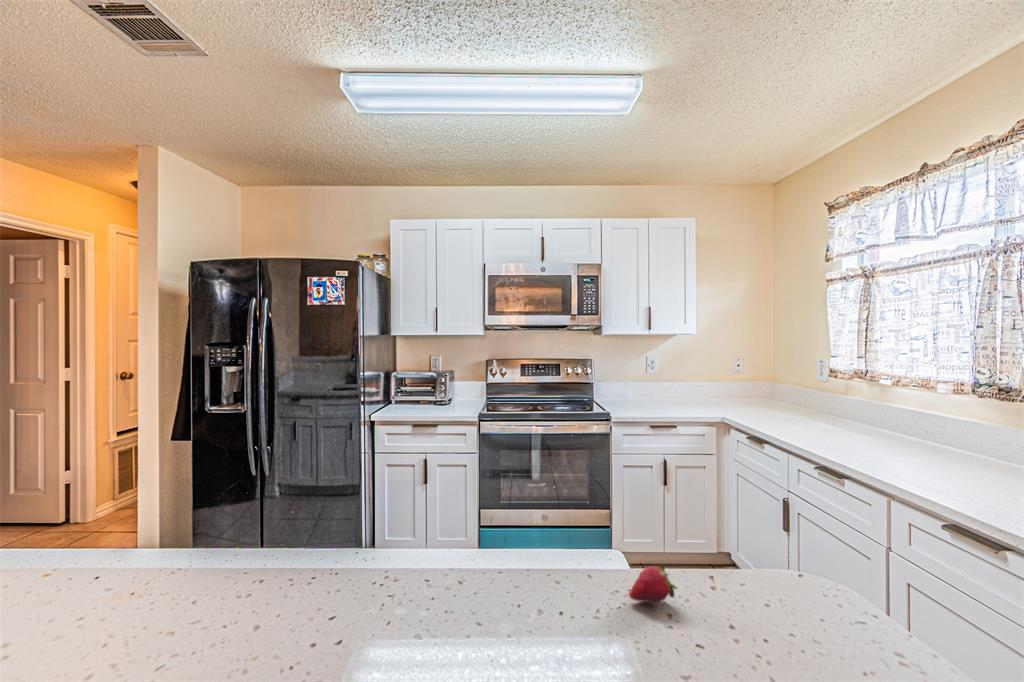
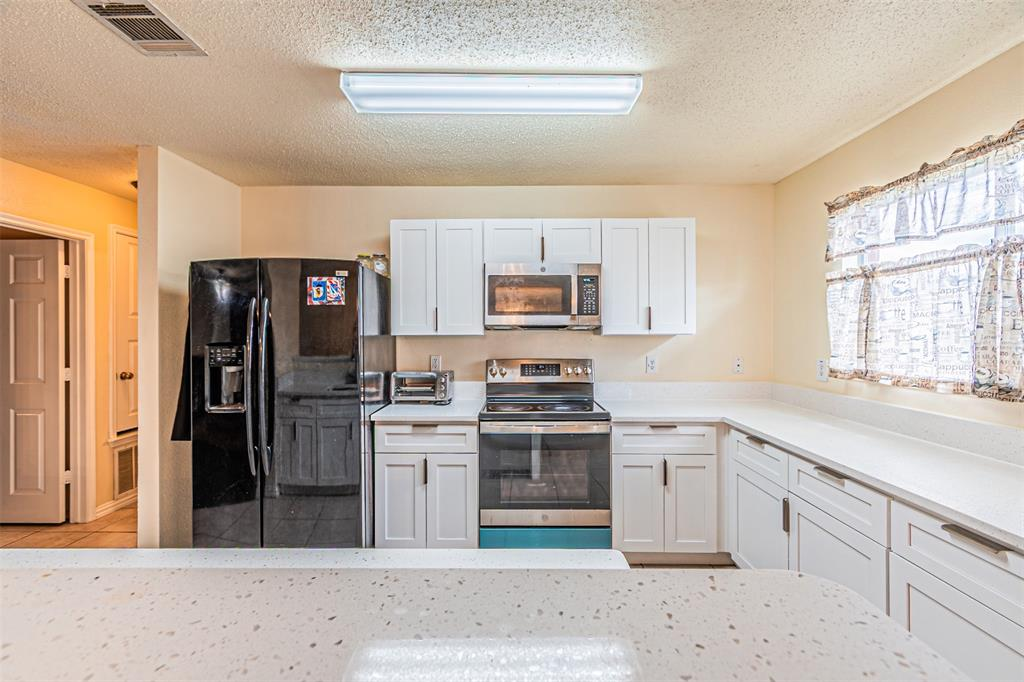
- fruit (650, 582)
